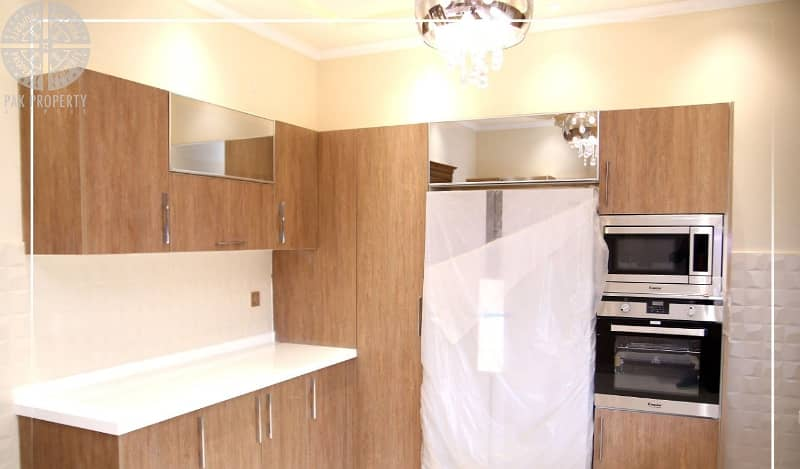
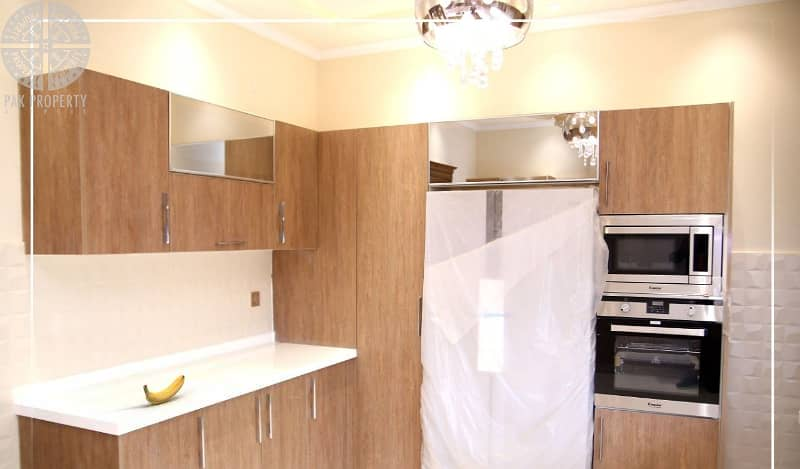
+ banana (164, 389)
